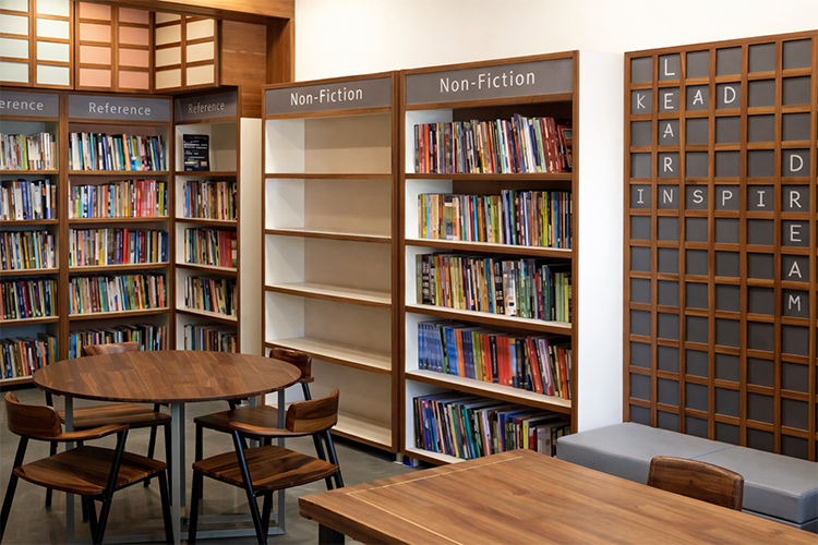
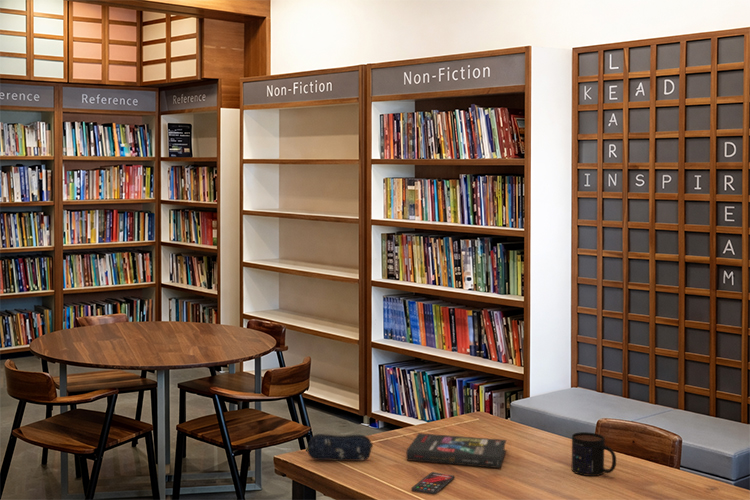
+ pencil case (339, 447)
+ smartphone (433, 482)
+ book (457, 450)
+ mug (594, 455)
